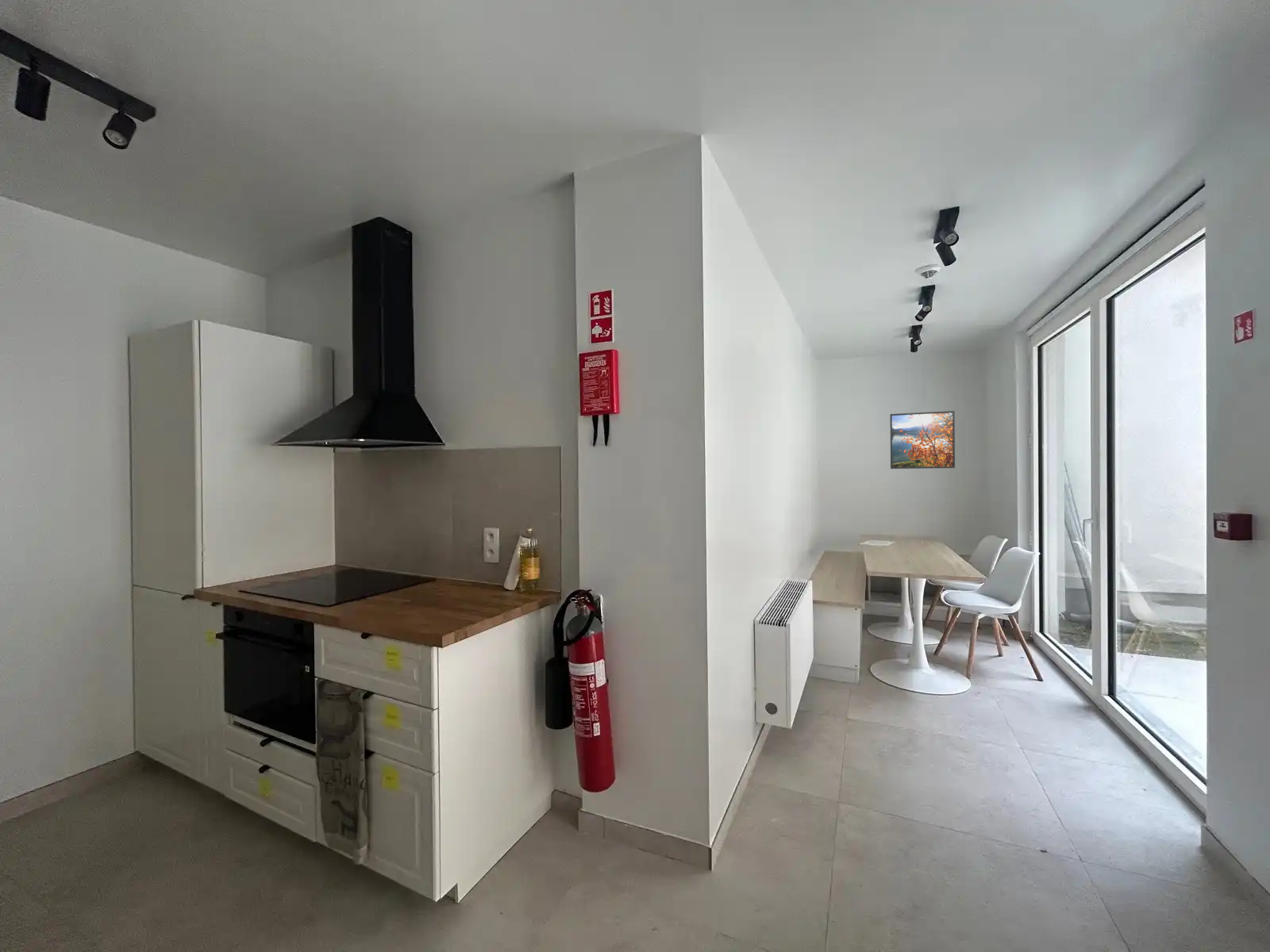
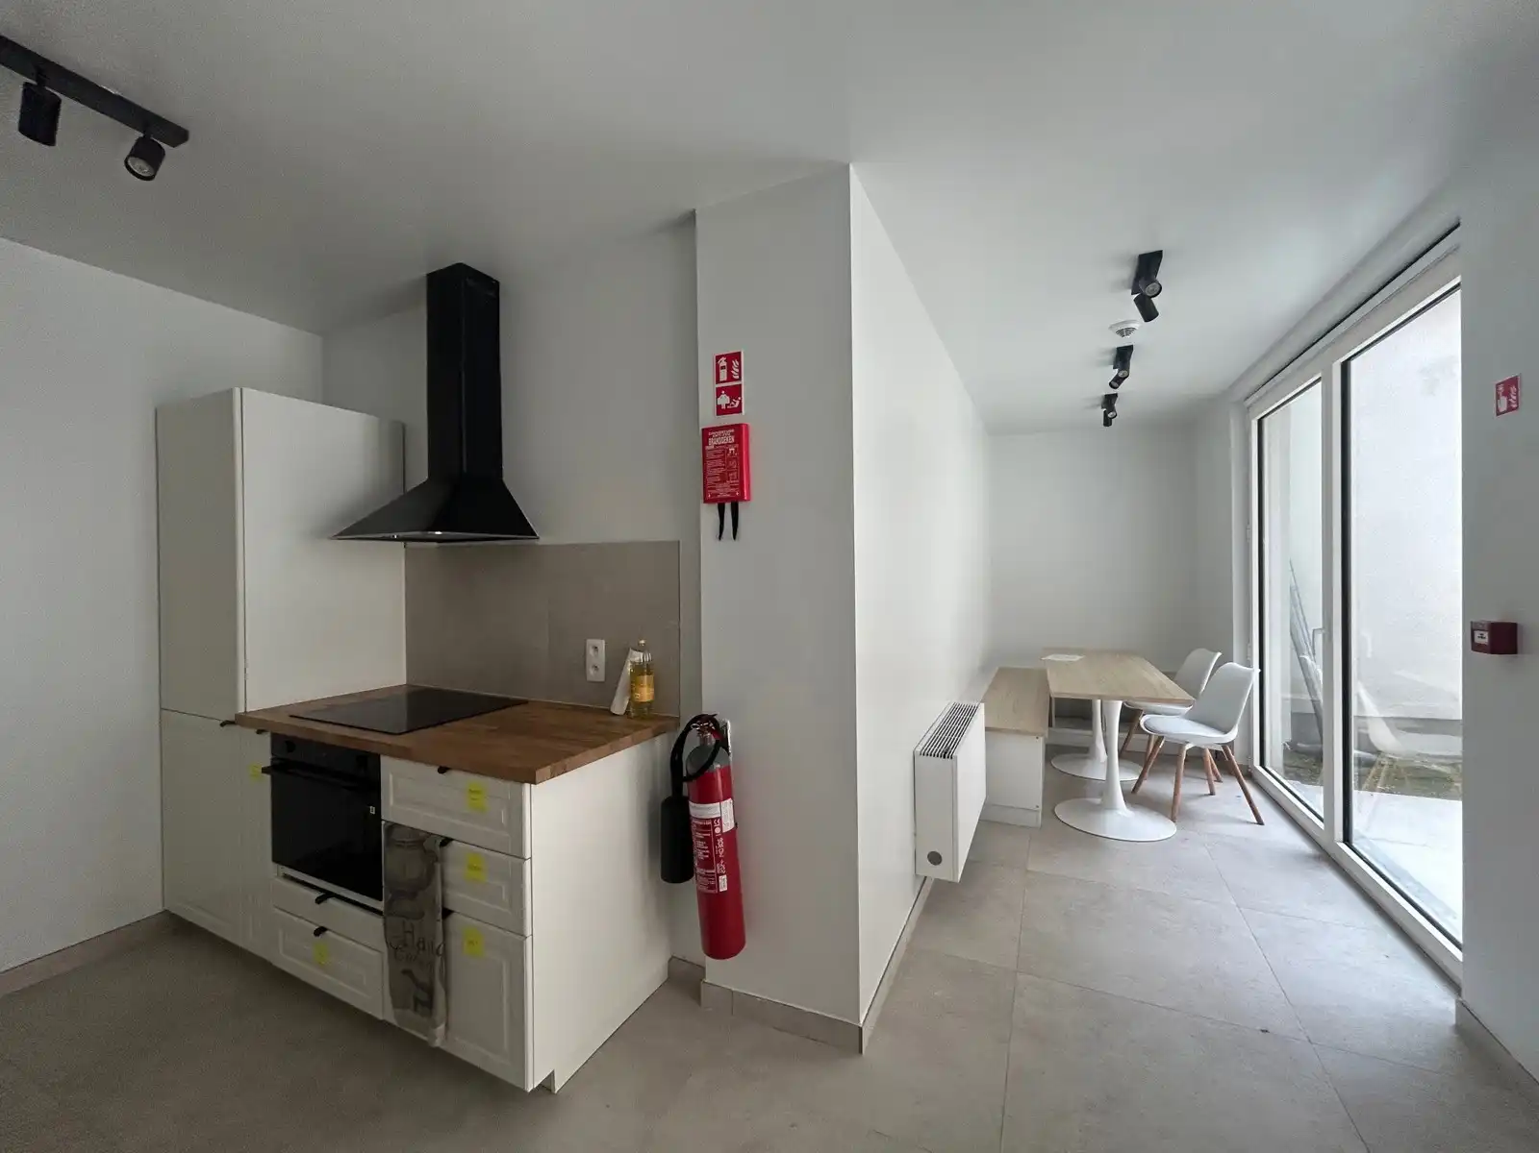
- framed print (922, 440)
